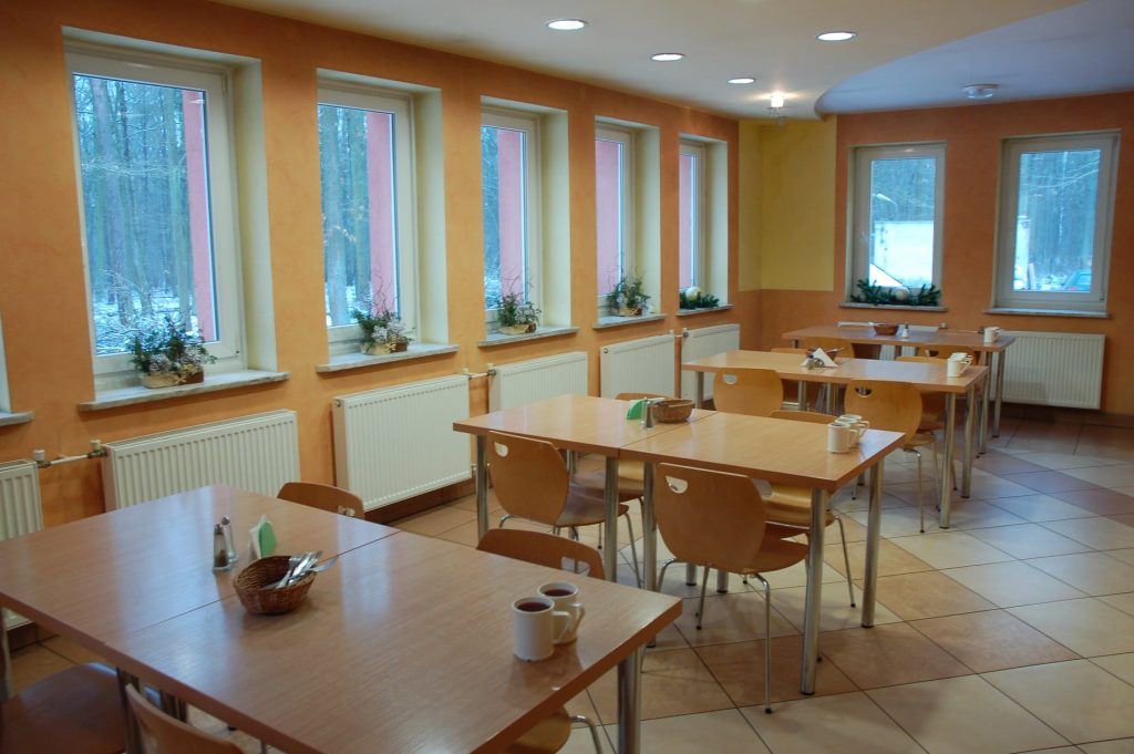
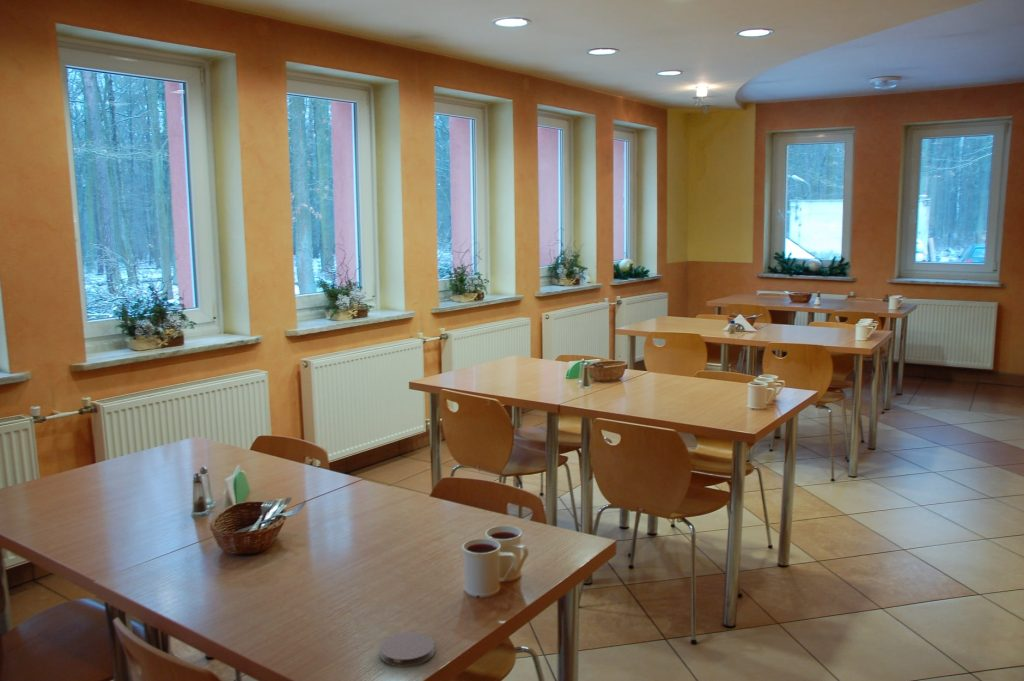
+ coaster (407, 648)
